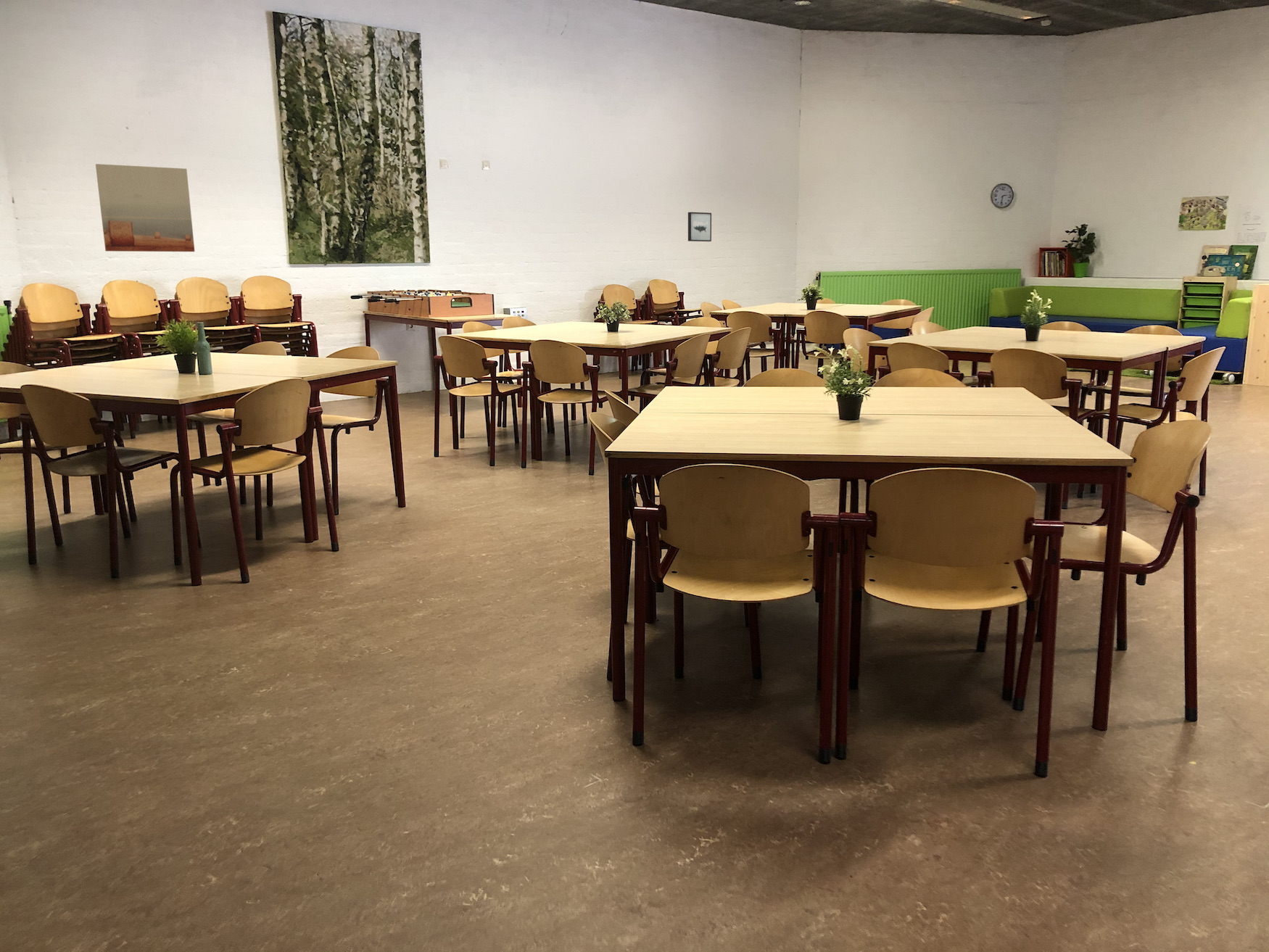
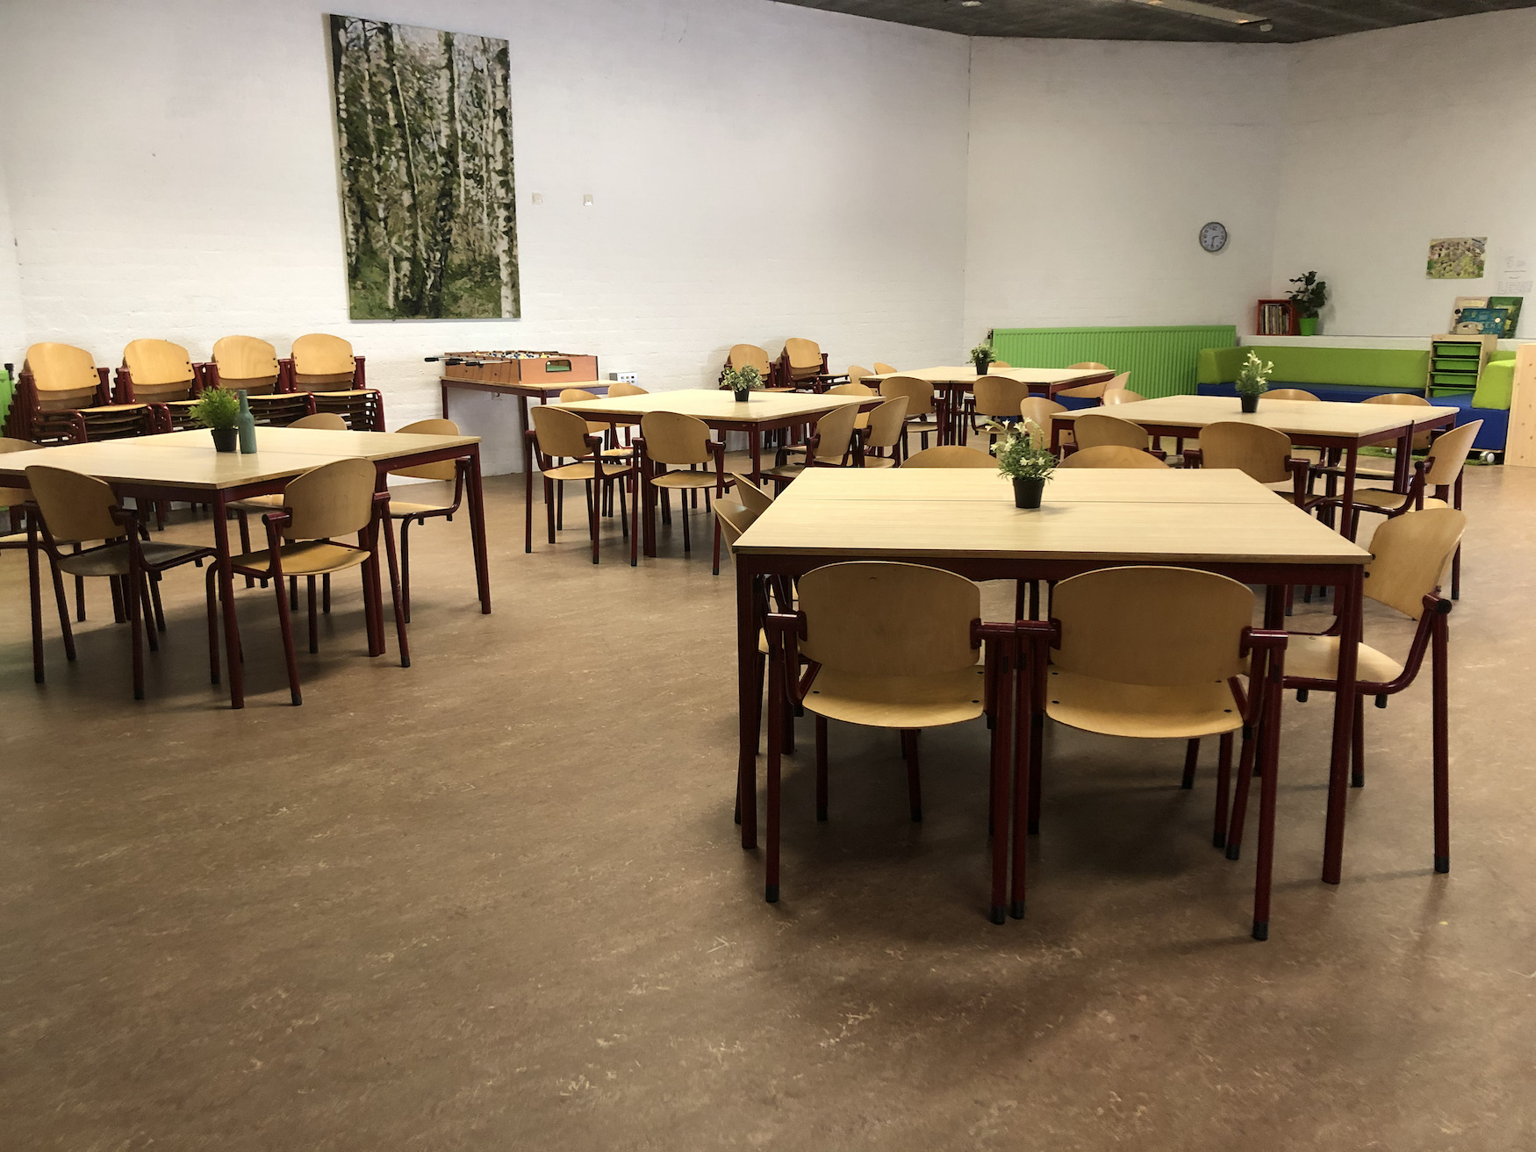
- wall art (146, 209)
- wall art (700, 227)
